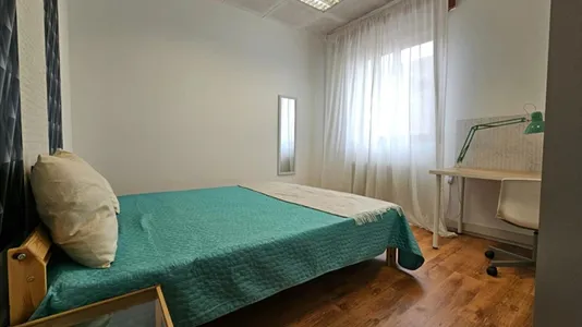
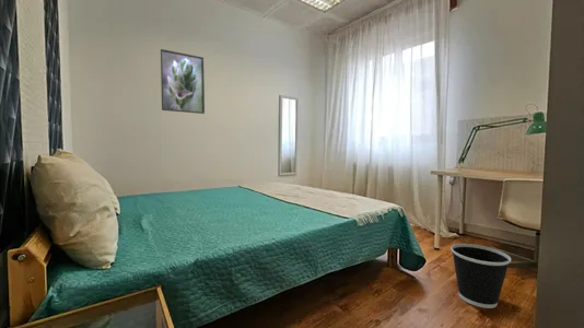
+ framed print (183, 82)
+ wastebasket (478, 276)
